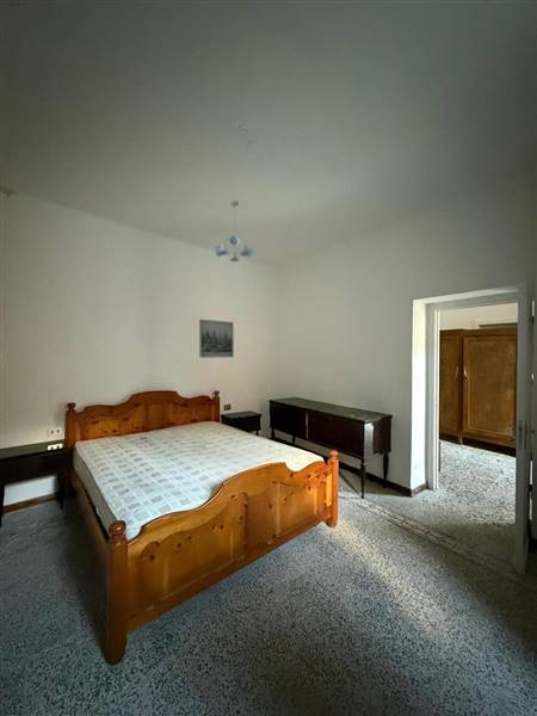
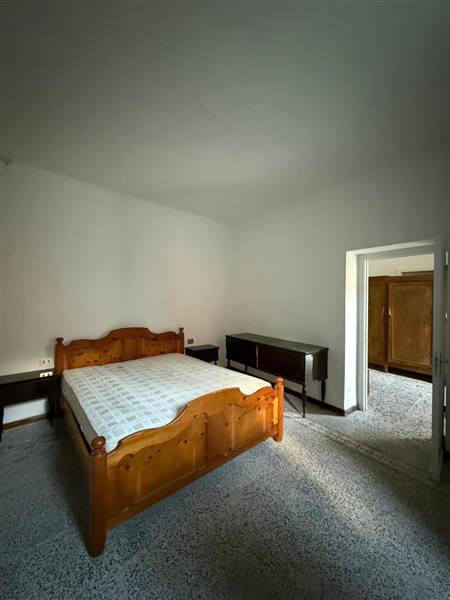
- wall art (216, 339)
- ceiling light fixture (234, 228)
